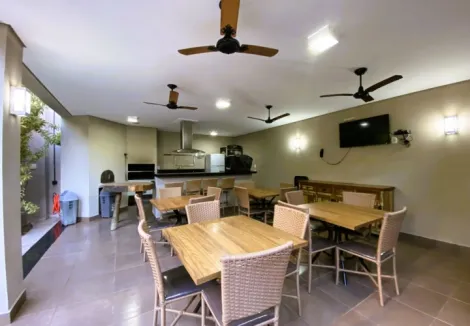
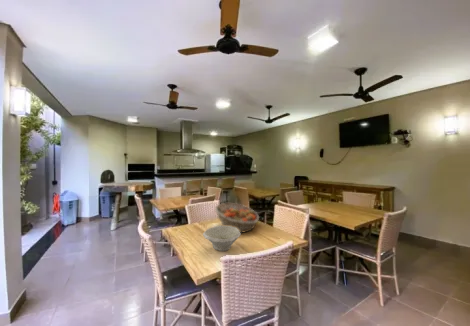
+ fruit basket (237, 216)
+ bowl (222, 239)
